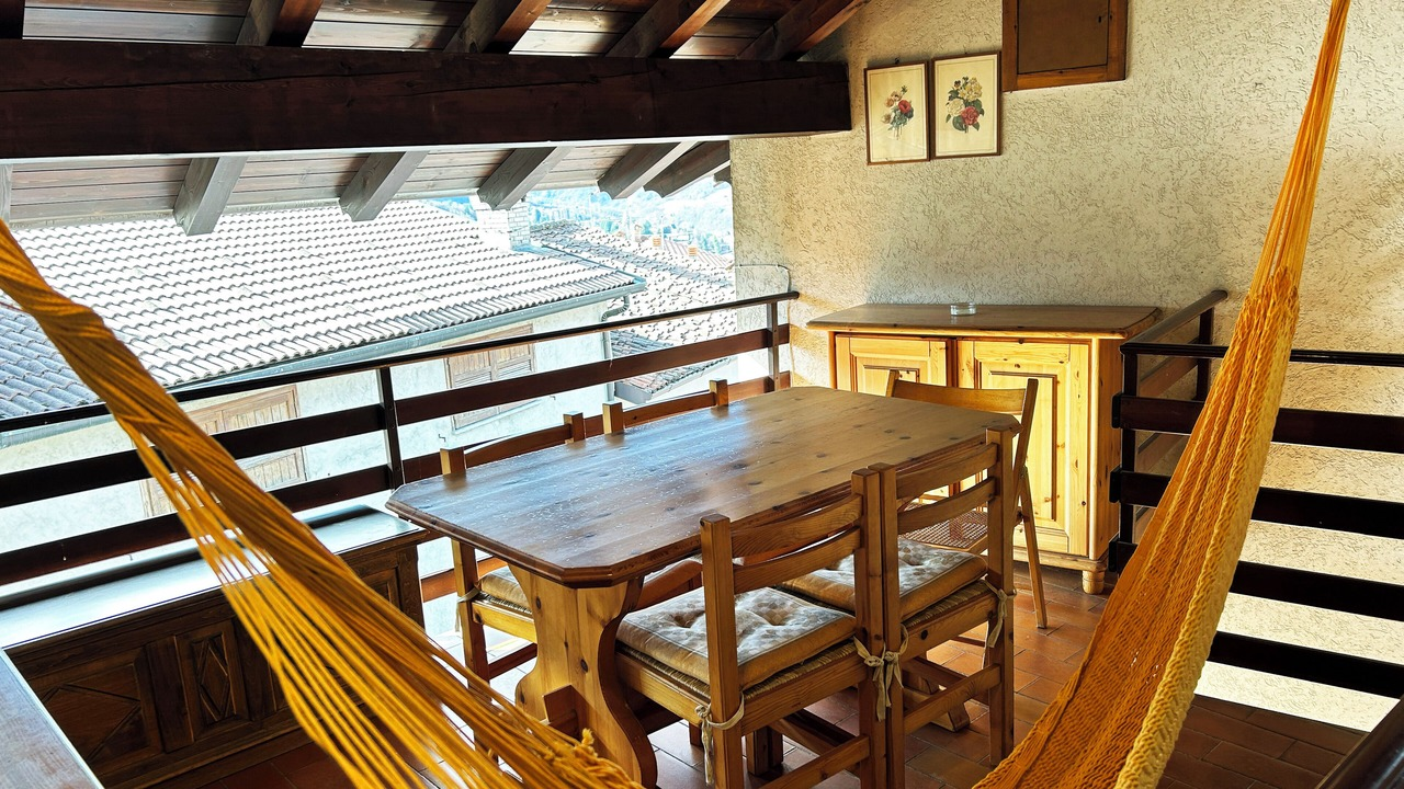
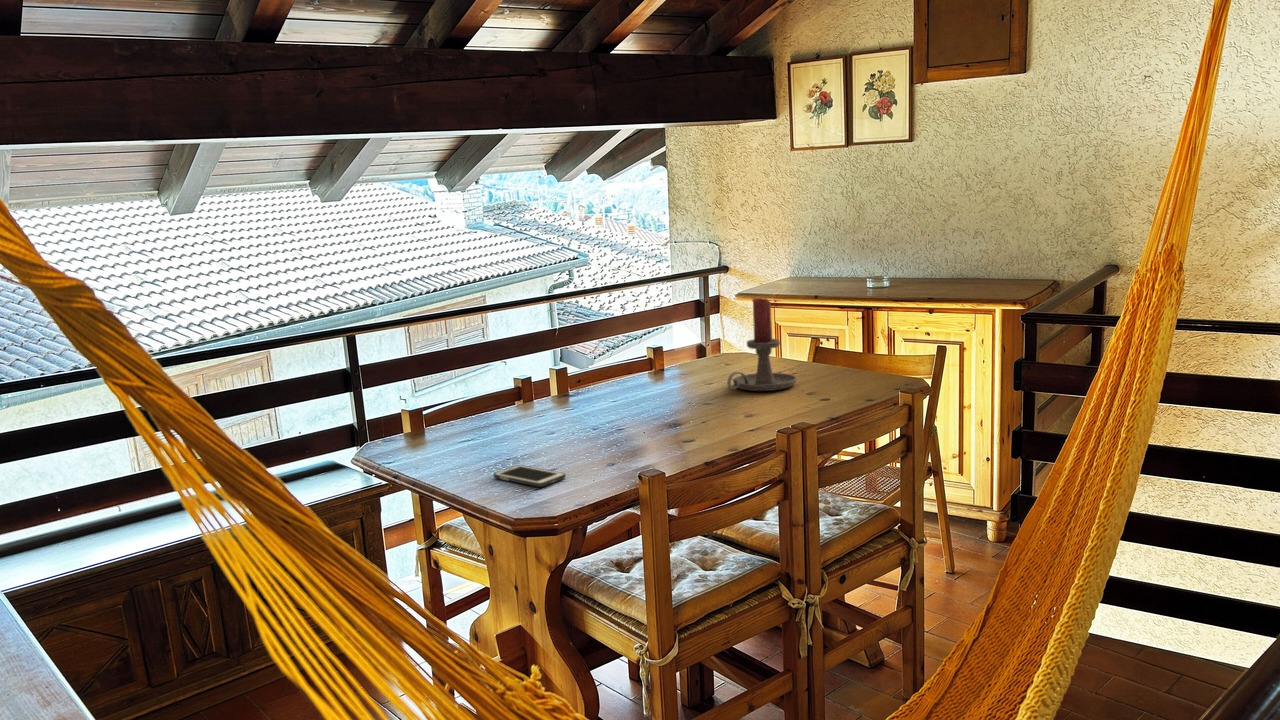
+ candle holder (756, 343)
+ cell phone (529, 475)
